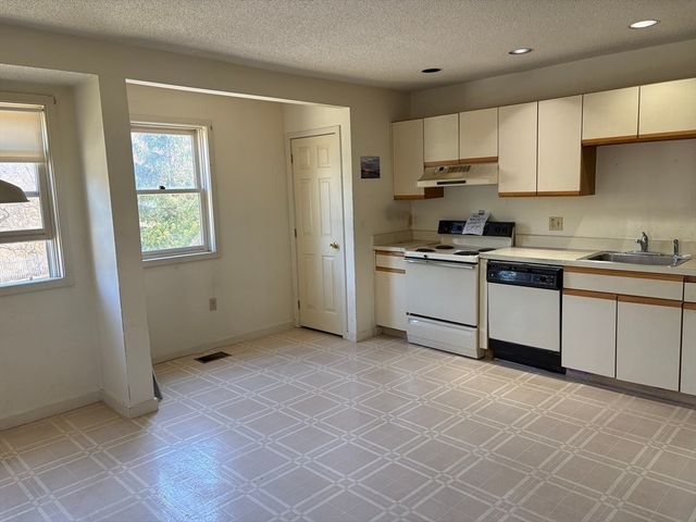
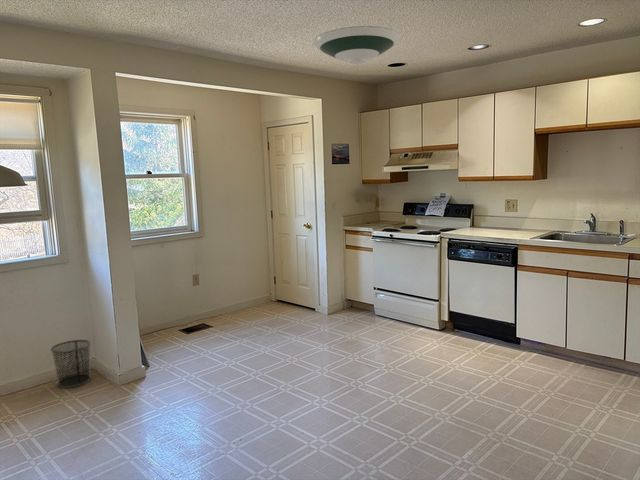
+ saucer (356, 51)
+ waste bin (72, 363)
